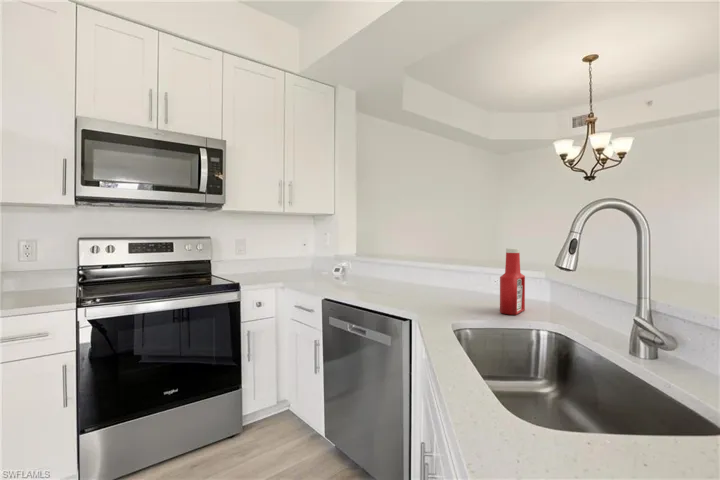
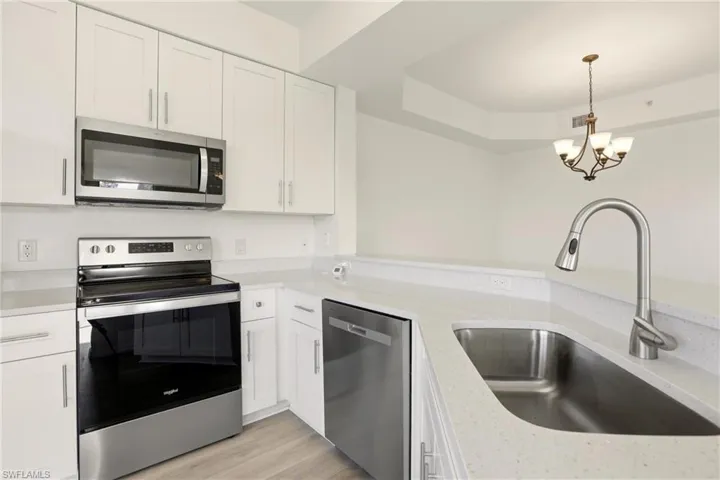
- soap bottle (512, 279)
